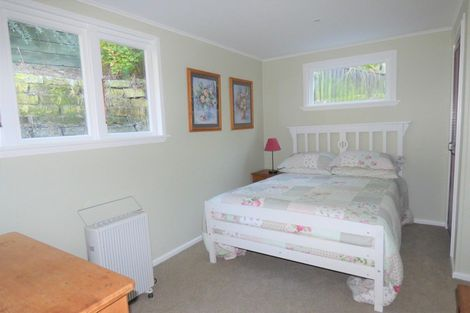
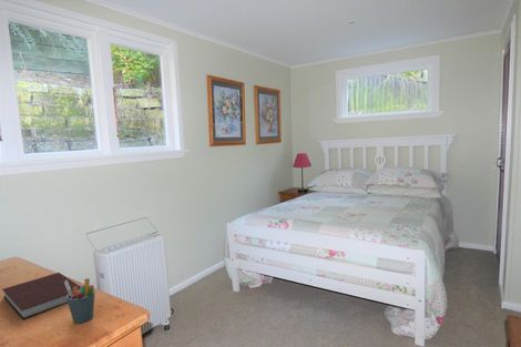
+ notebook (43, 293)
+ pen holder (81, 298)
